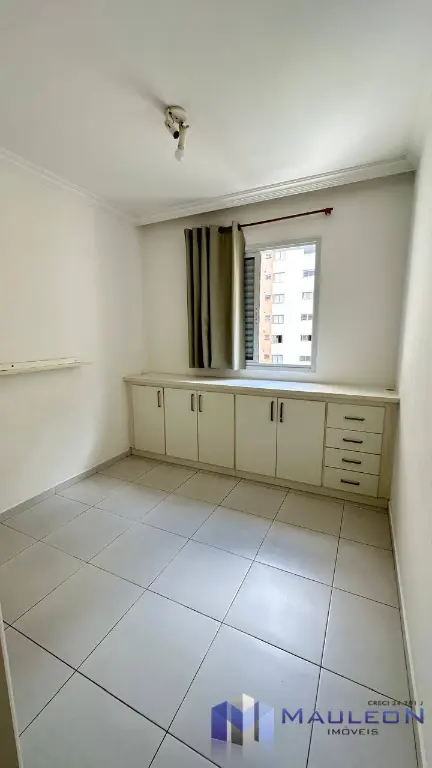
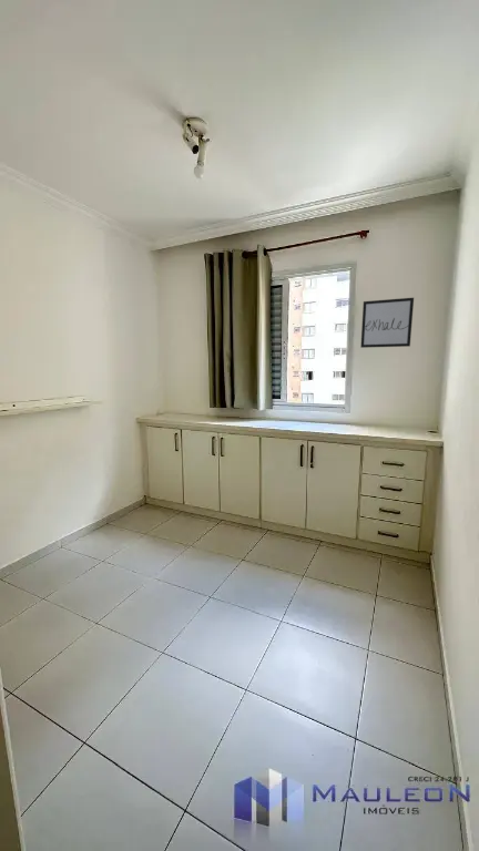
+ wall art (386, 324)
